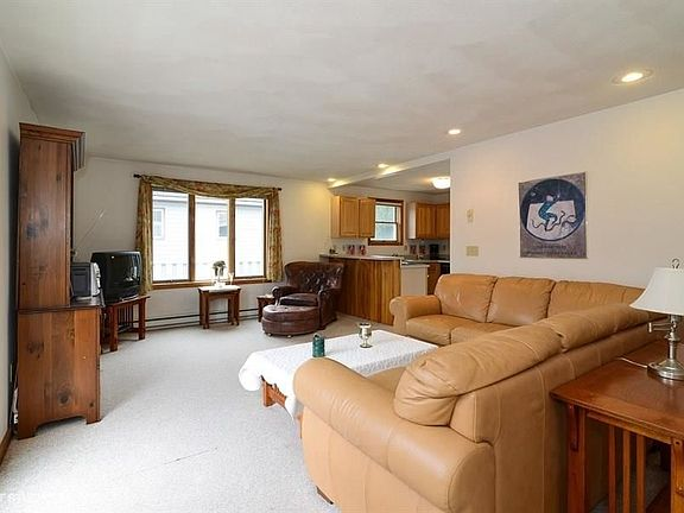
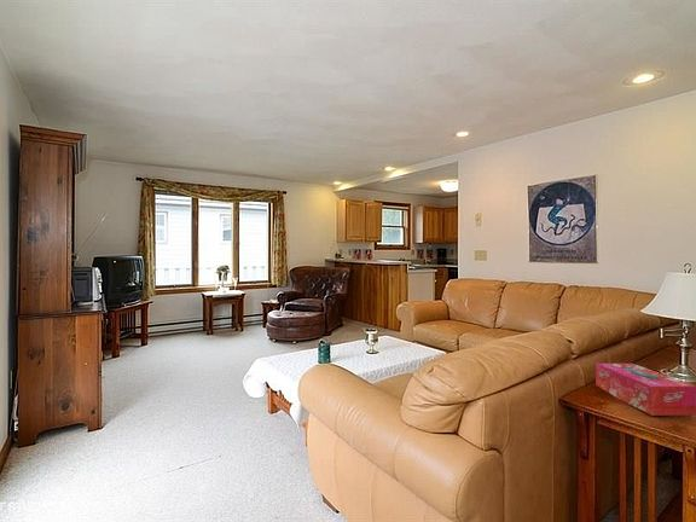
+ tissue box (640, 387)
